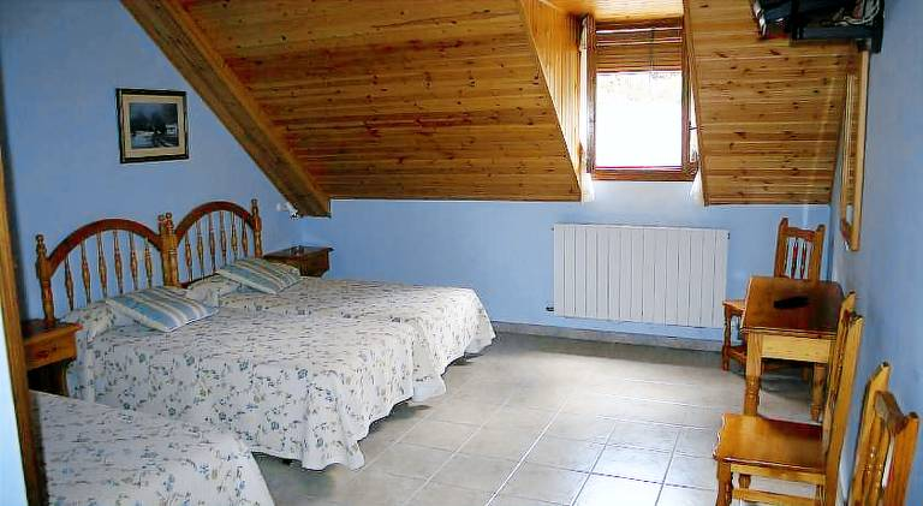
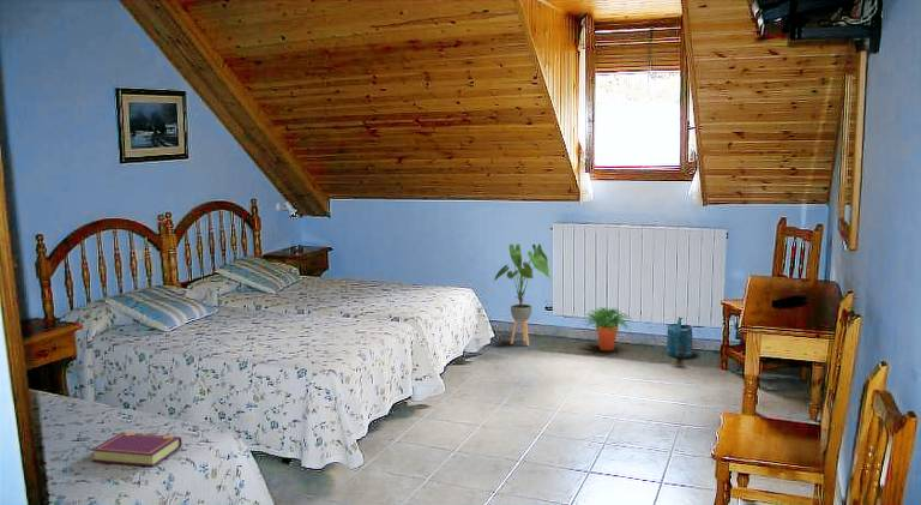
+ house plant (524, 290)
+ book (137, 447)
+ potted plant (607, 327)
+ watering can (679, 338)
